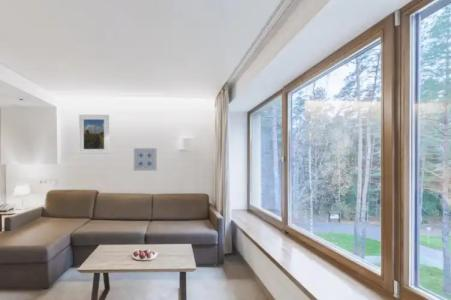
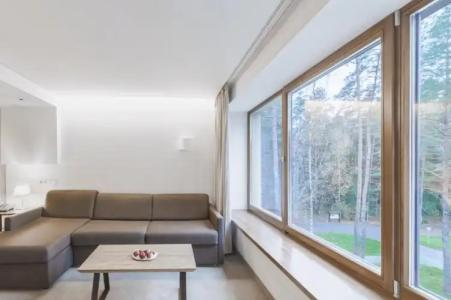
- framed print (93, 134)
- wall art (145, 159)
